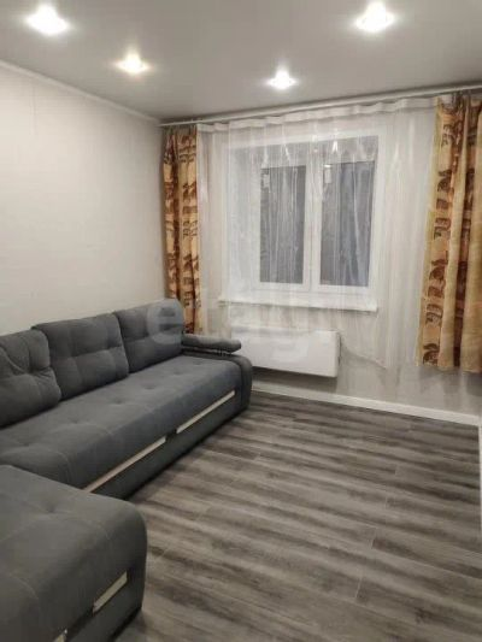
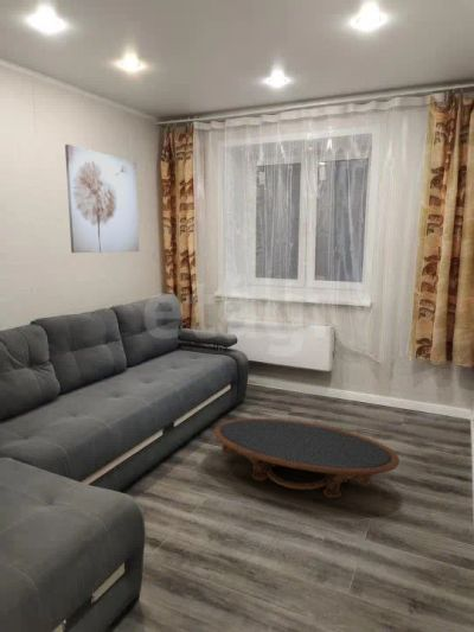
+ wall art (105, 204)
+ coffee table (299, 459)
